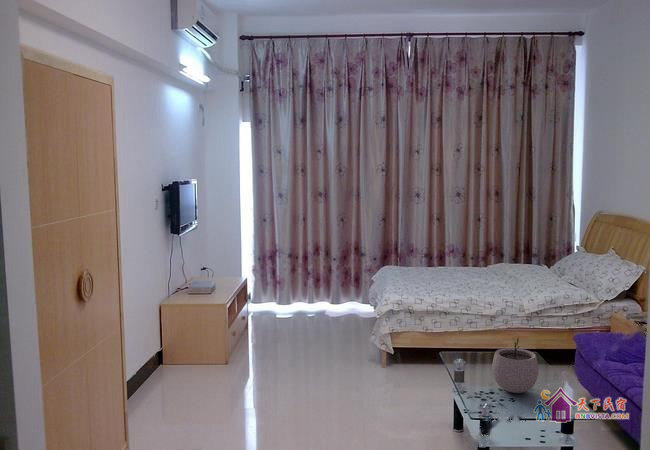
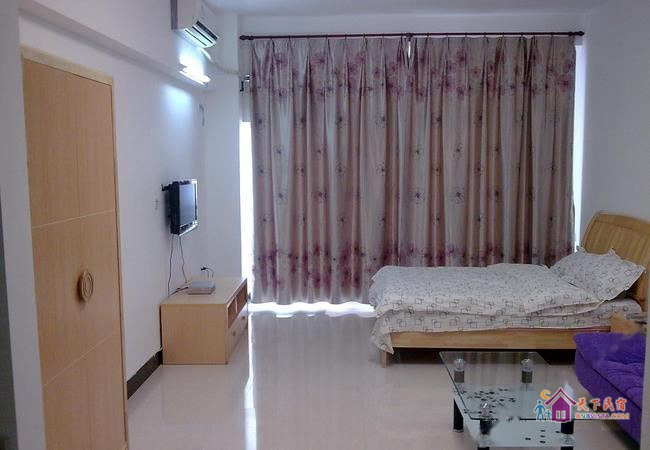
- plant pot (515, 364)
